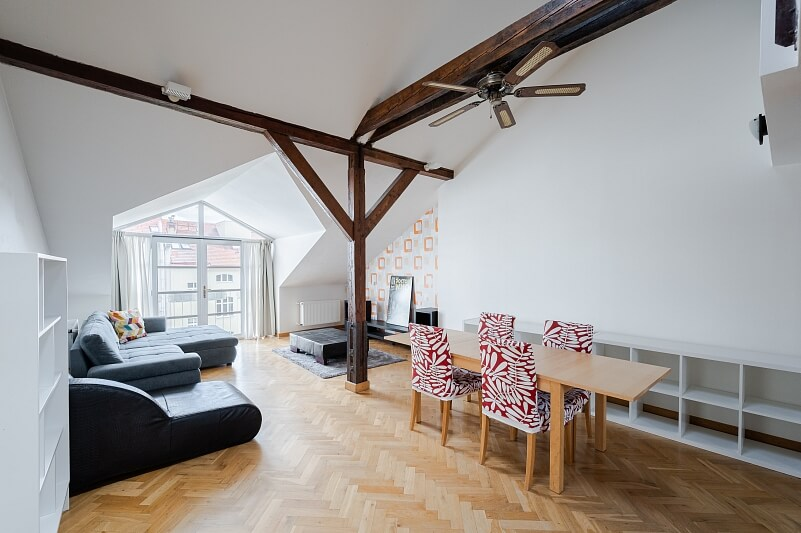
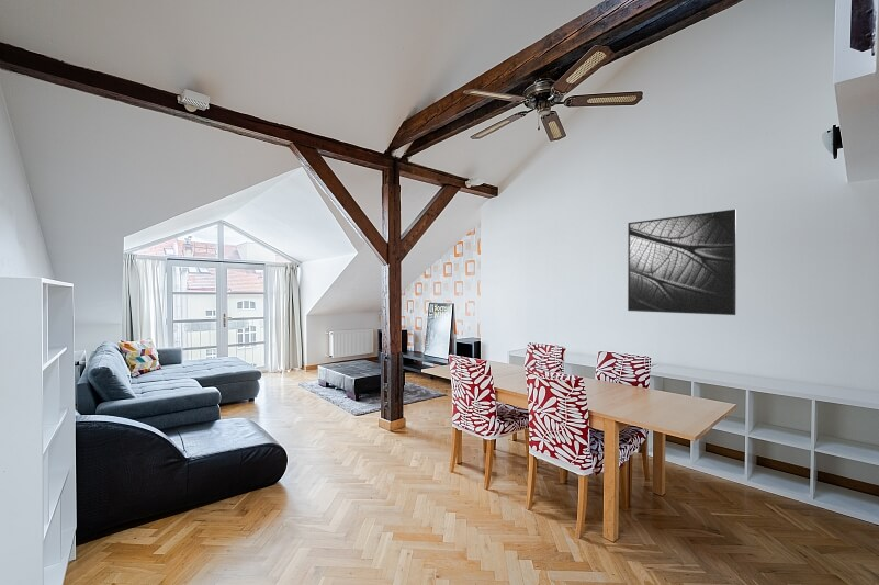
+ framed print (677, 265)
